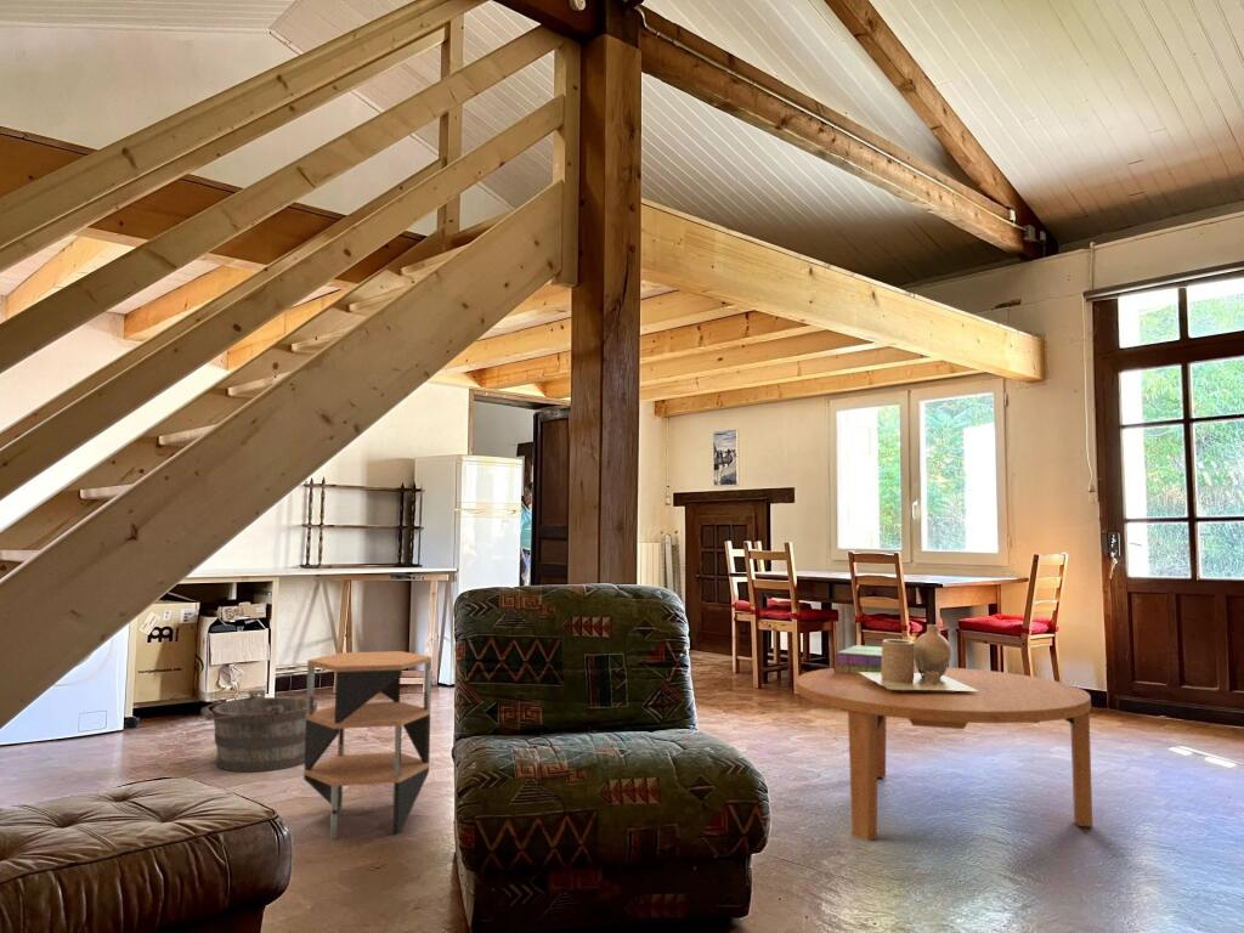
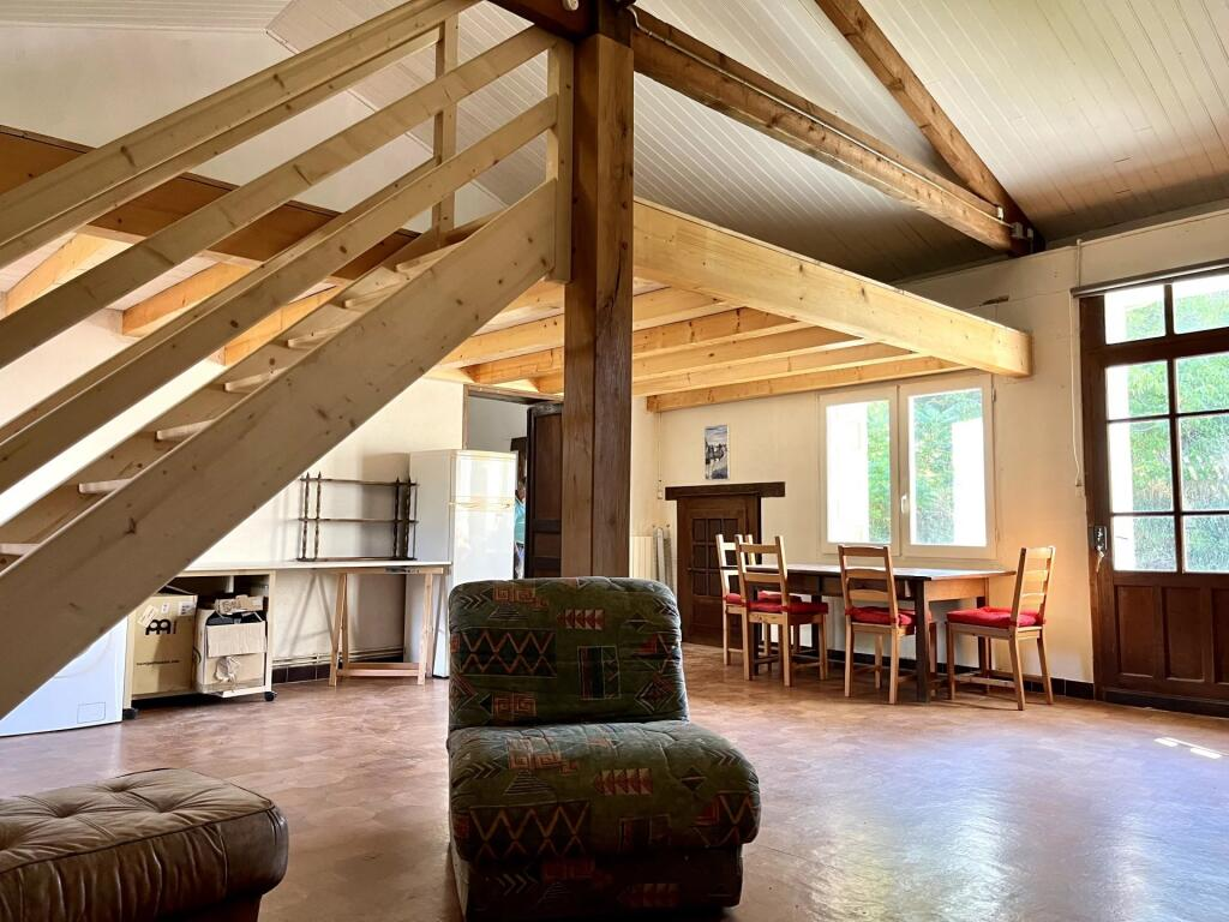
- coffee table (937, 726)
- bucket (259, 729)
- side table (368, 726)
- stack of books (871, 660)
- vase (915, 655)
